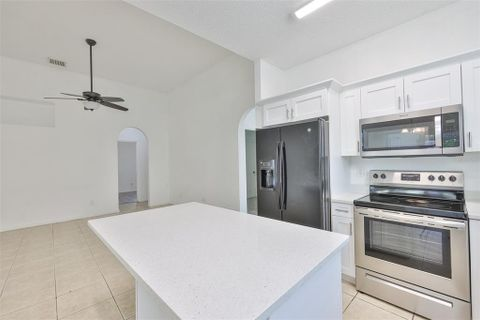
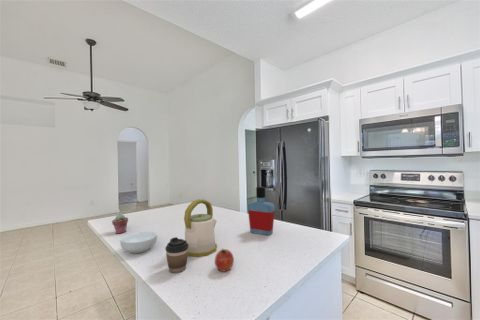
+ apple (224, 259)
+ coffee cup (177, 254)
+ cereal bowl (139, 243)
+ kettle (202, 223)
+ potted succulent (120, 223)
+ bottle (261, 209)
